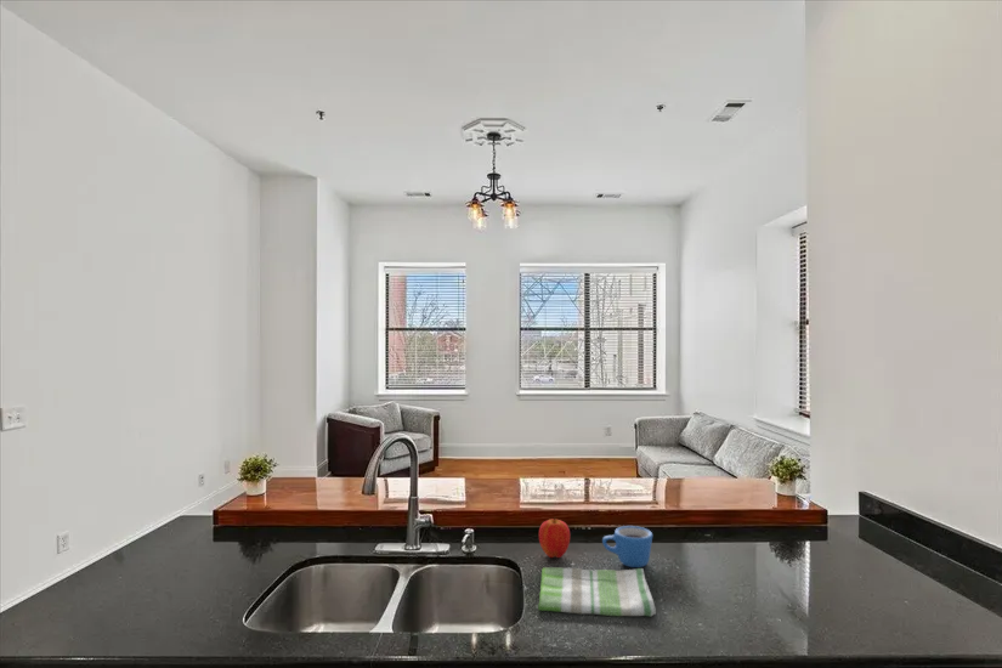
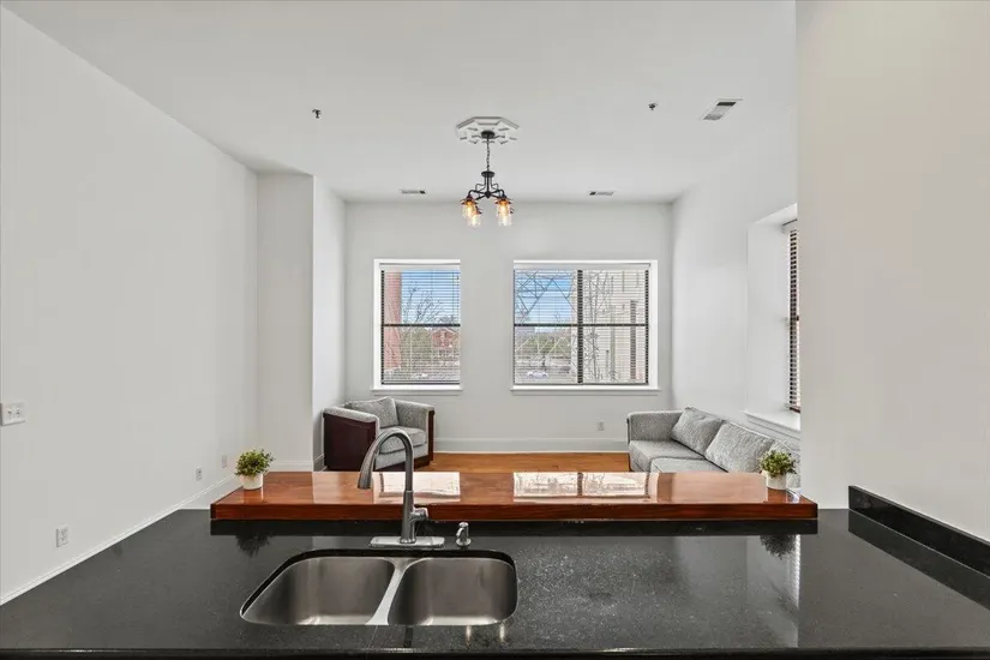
- apple (554, 536)
- mug (627, 547)
- dish towel (594, 588)
